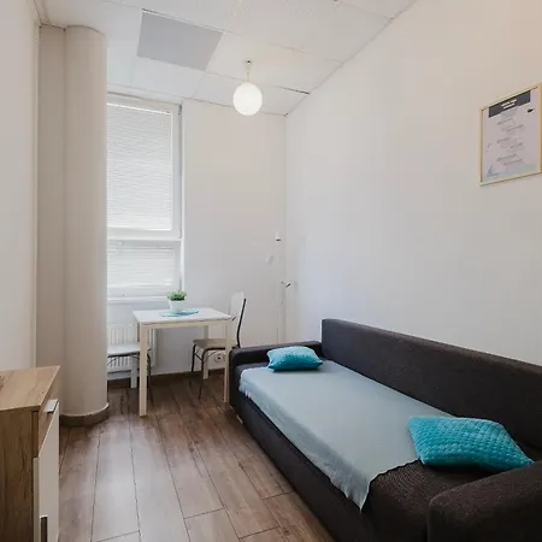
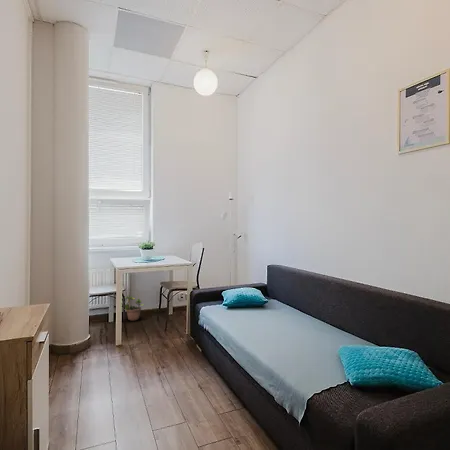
+ potted plant (133, 306)
